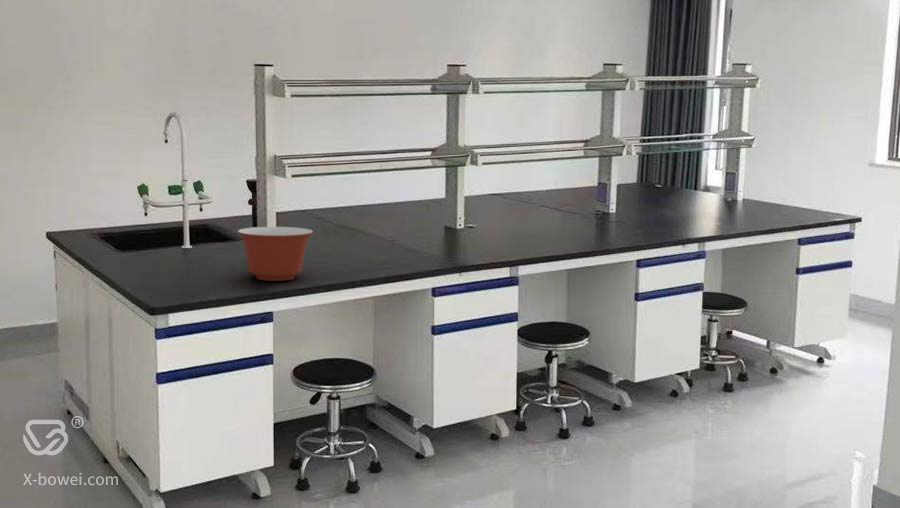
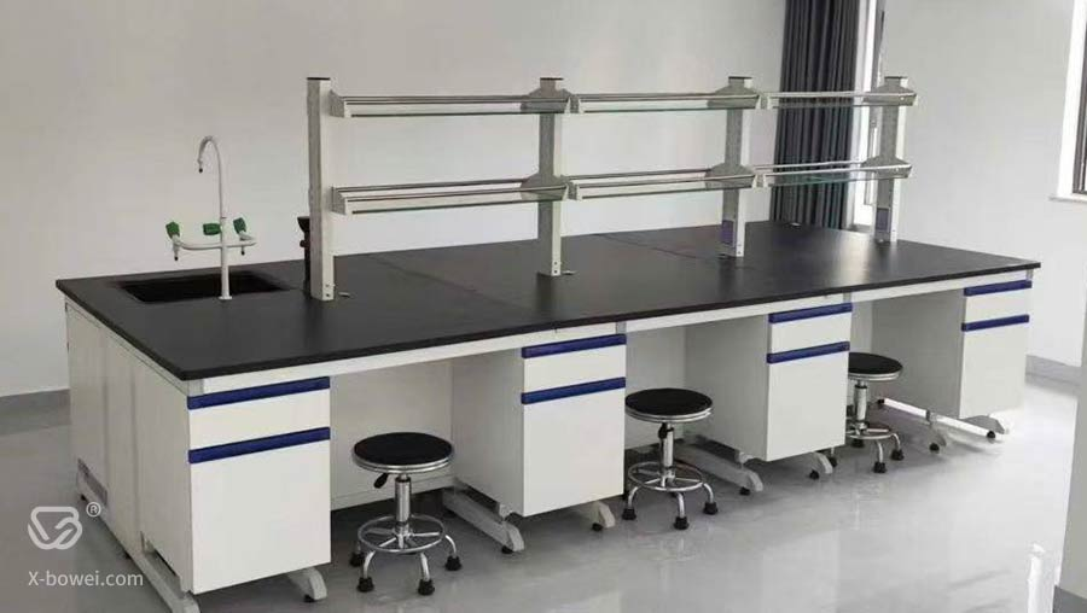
- mixing bowl (275, 254)
